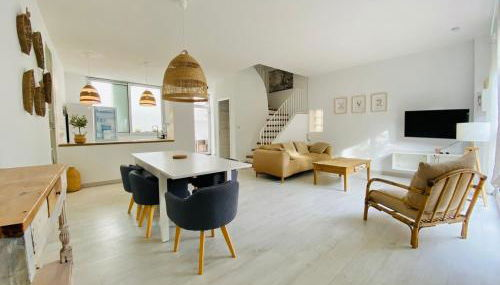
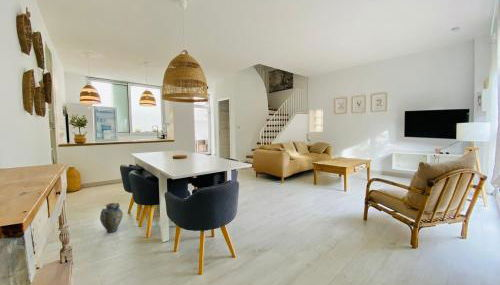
+ ceramic jug (111, 217)
